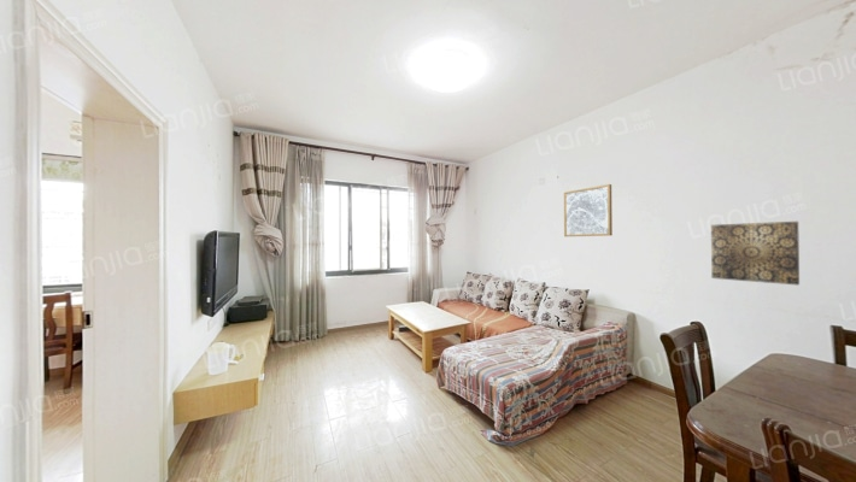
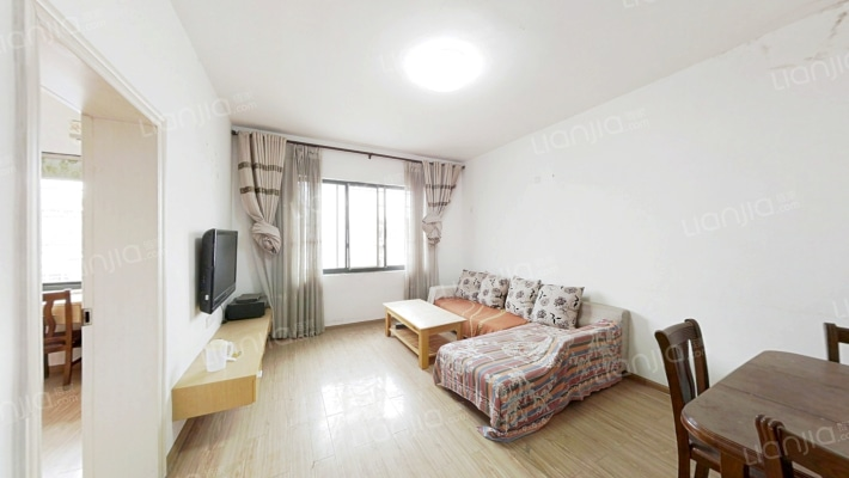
- wall art (586, 212)
- wall art (751, 252)
